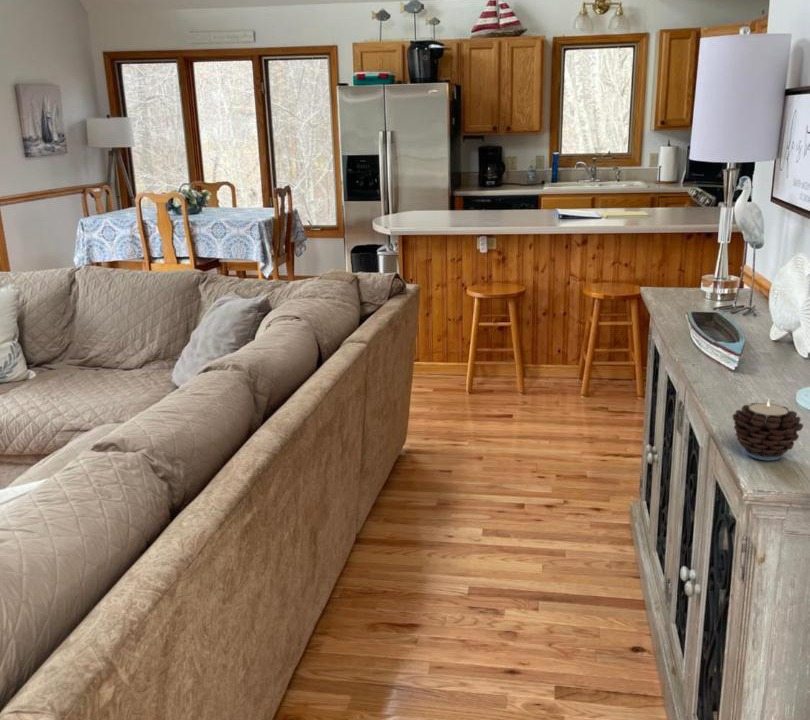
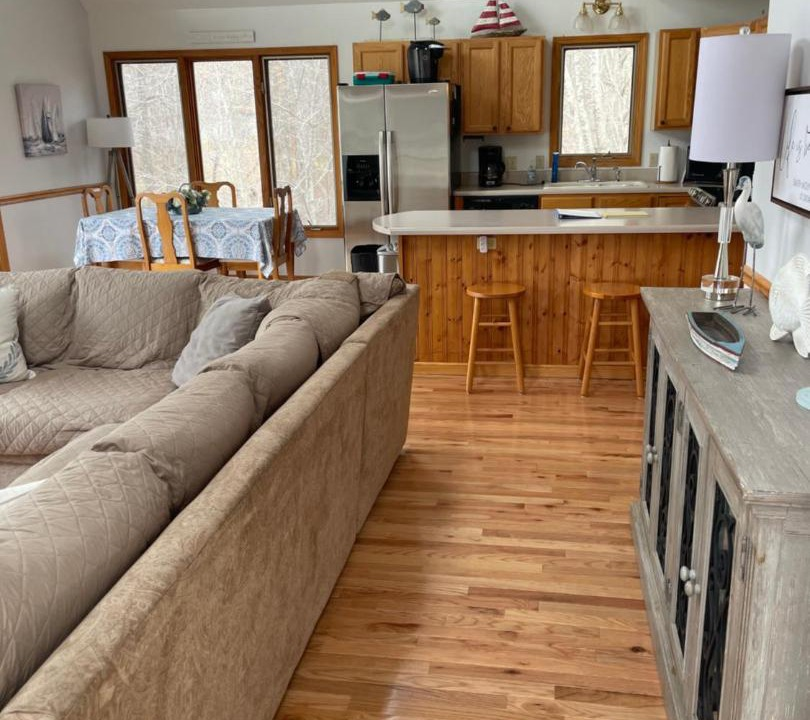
- candle (766, 426)
